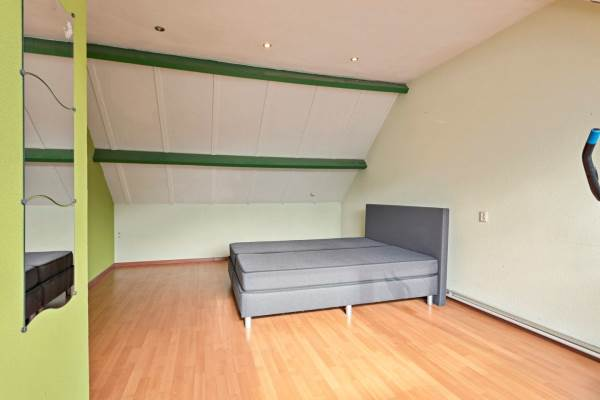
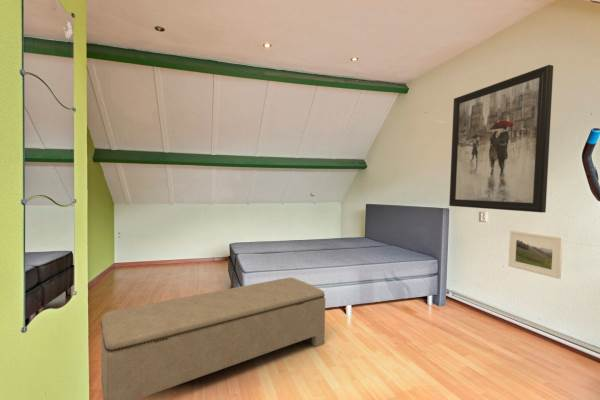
+ wall art (492, 147)
+ bench (227, 329)
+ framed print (533, 252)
